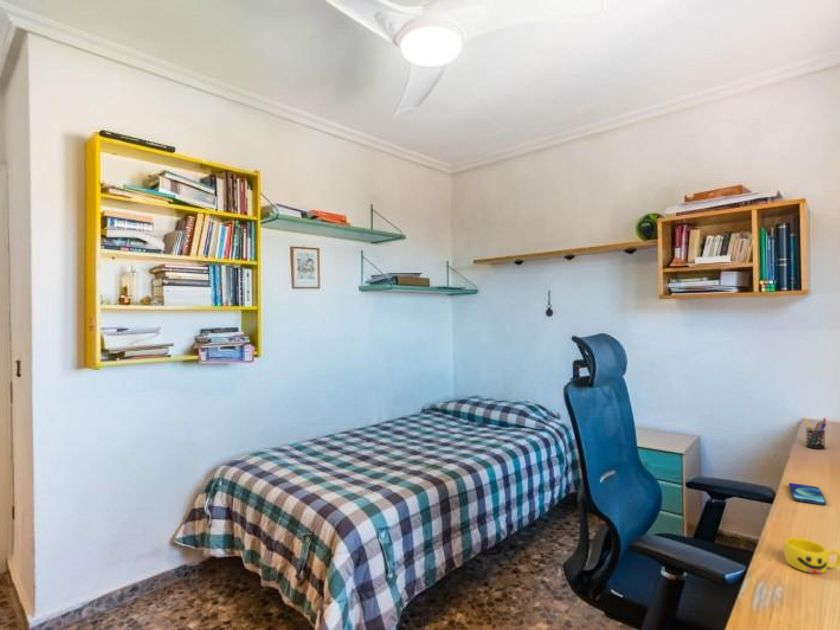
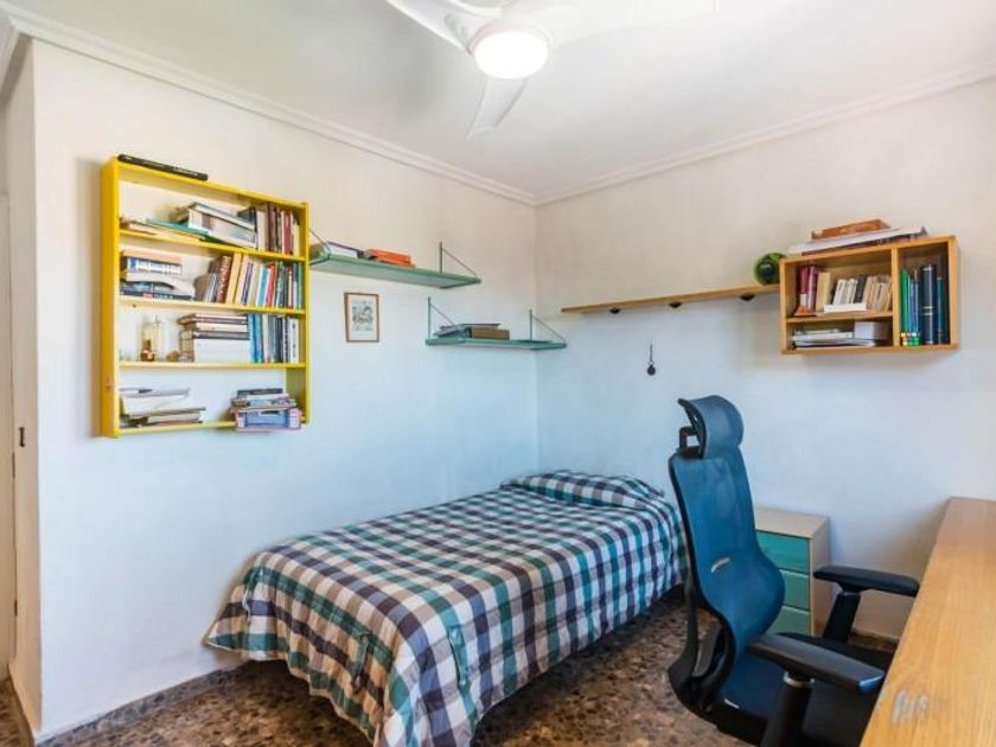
- smartphone (806, 493)
- pen holder (817, 431)
- cup (812, 556)
